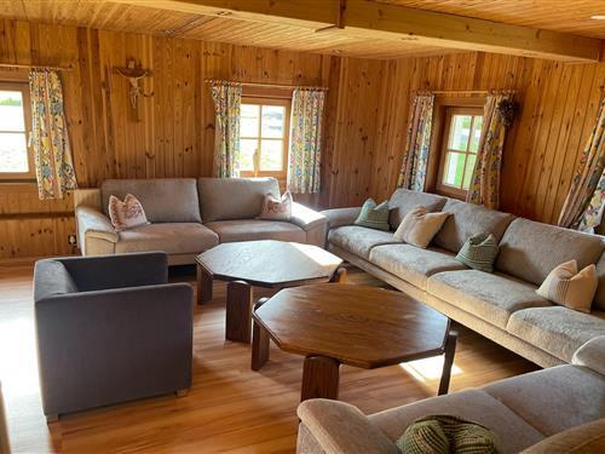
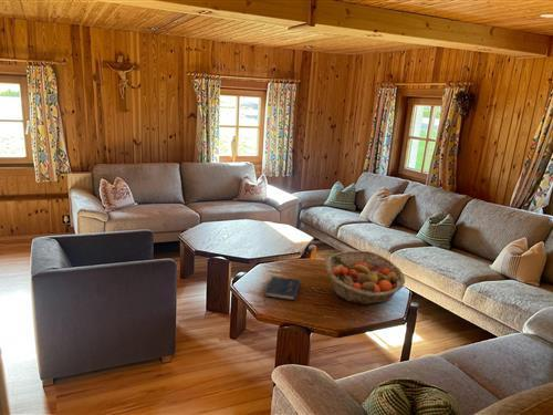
+ book (281, 290)
+ fruit basket (364, 277)
